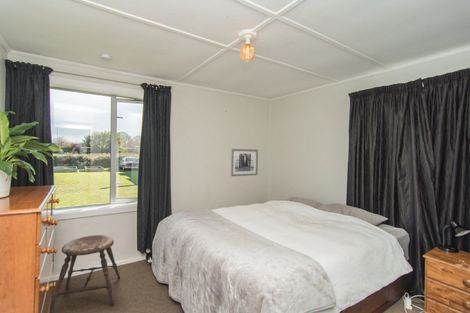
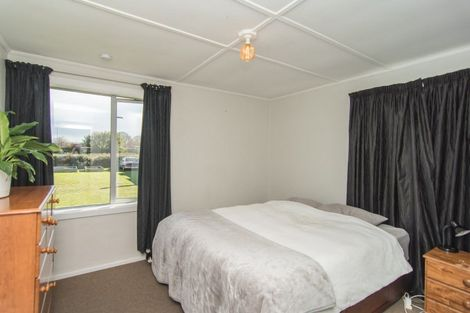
- wall art (244, 162)
- stool (88, 268)
